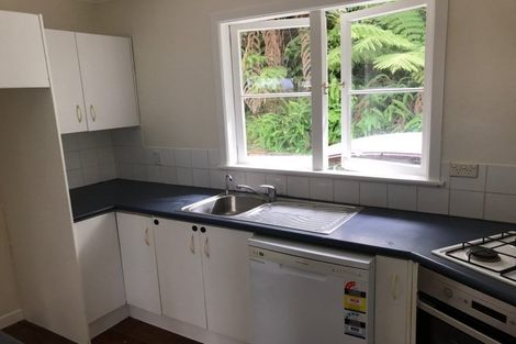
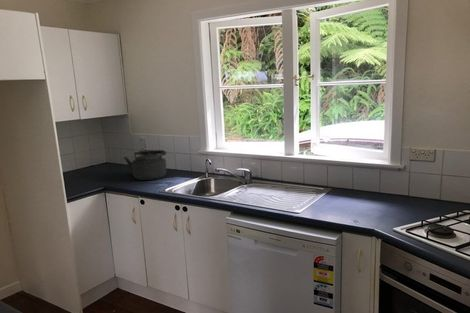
+ kettle (148, 164)
